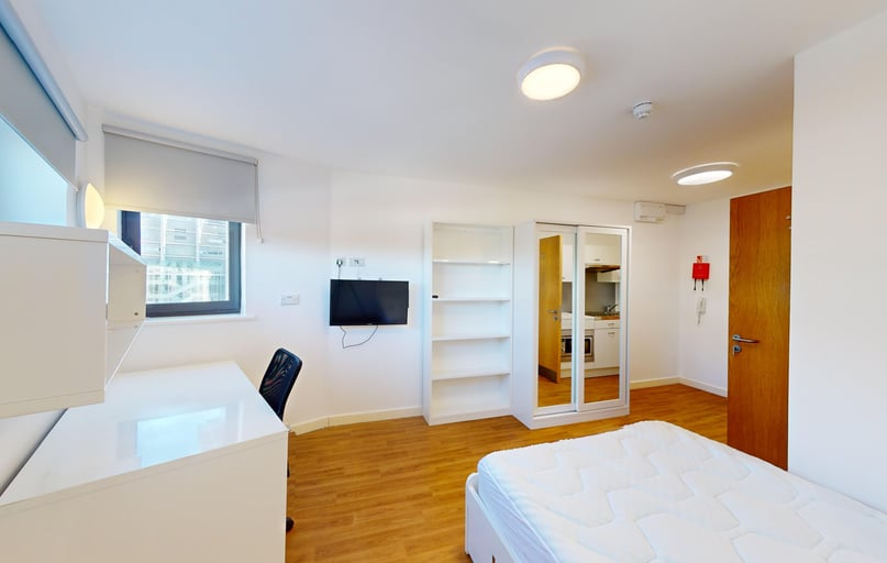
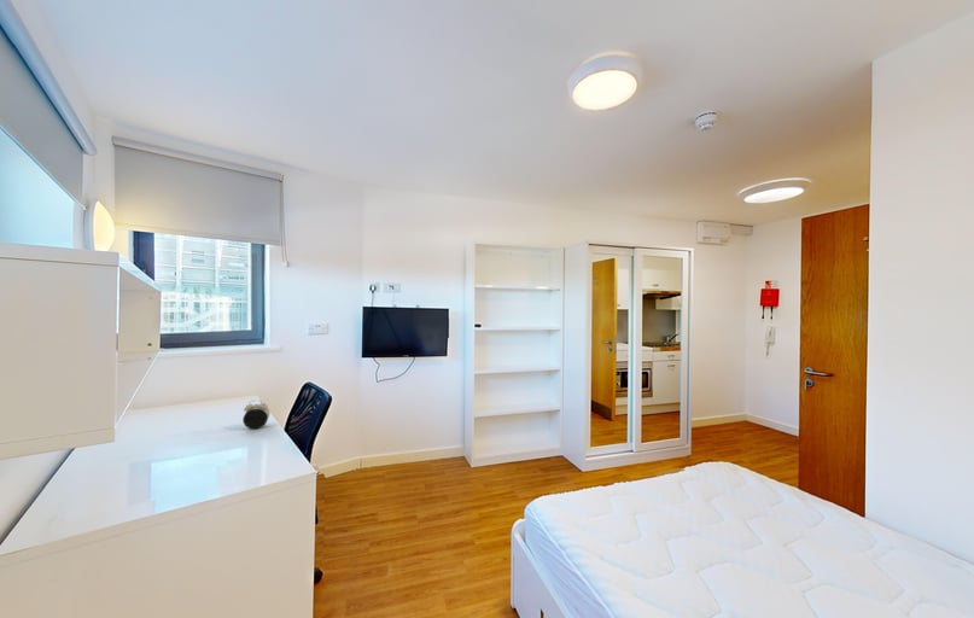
+ alarm clock (256, 413)
